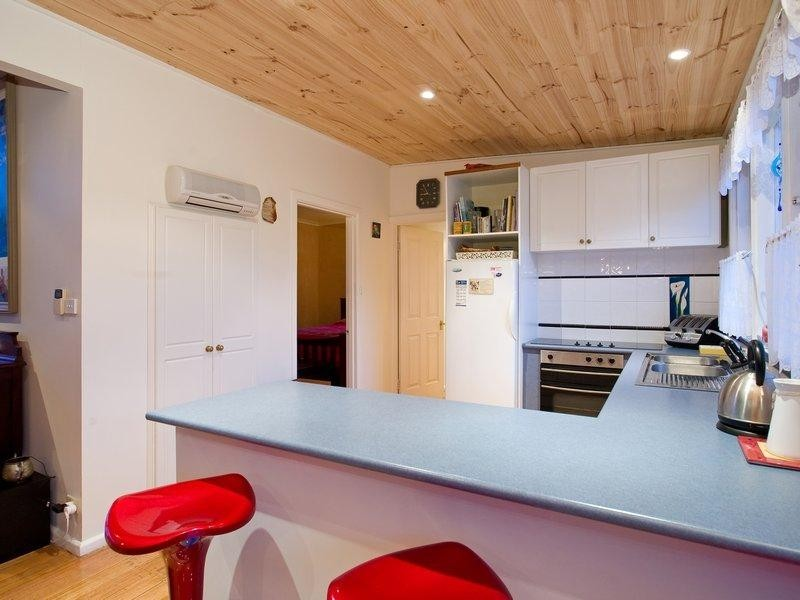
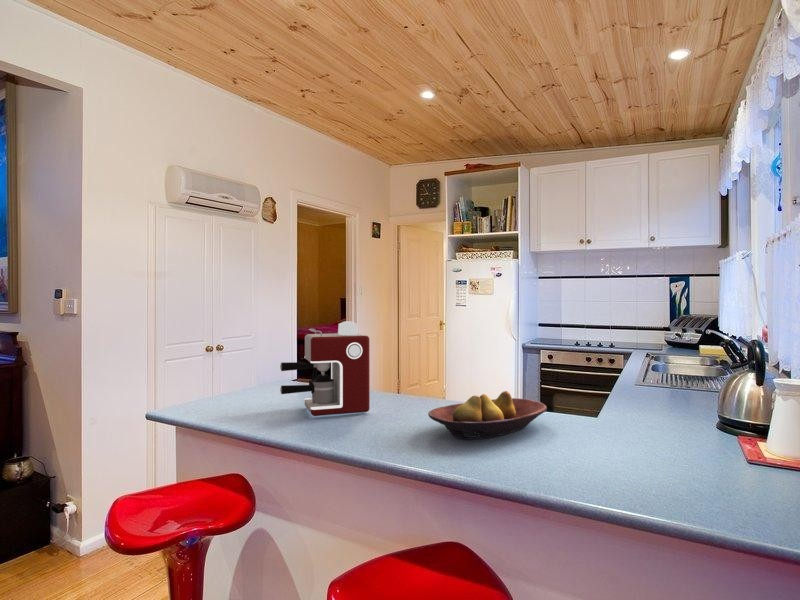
+ fruit bowl (489, 411)
+ coffee maker (323, 366)
